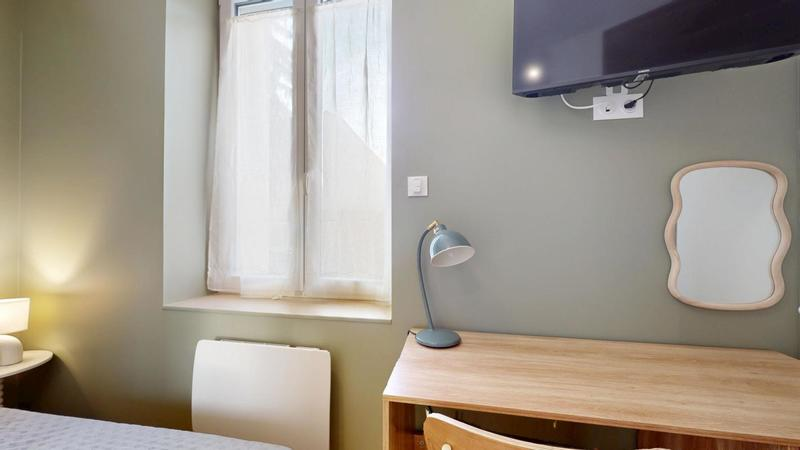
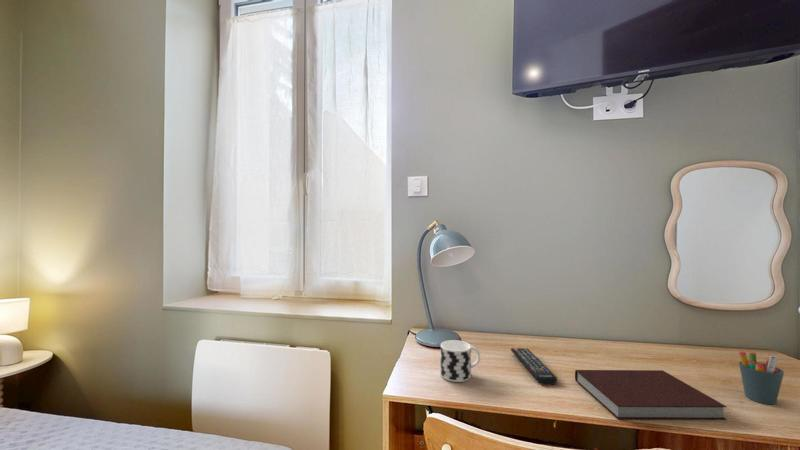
+ remote control (531, 364)
+ cup (460, 360)
+ pen holder (759, 374)
+ notebook (642, 392)
